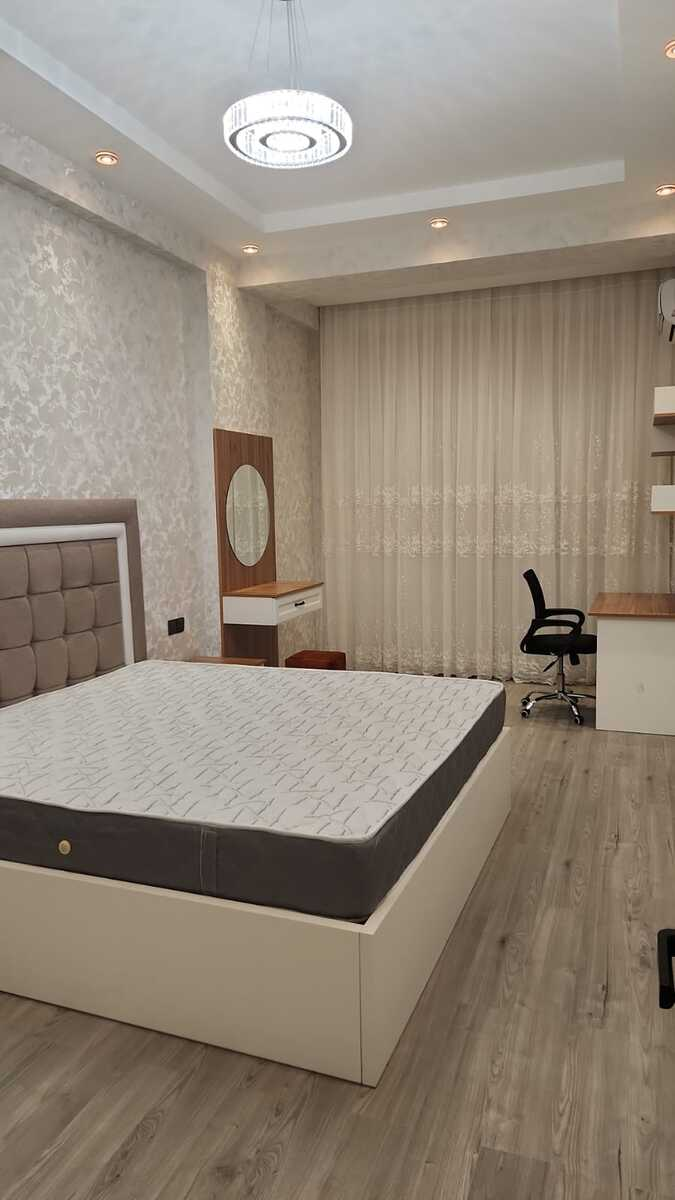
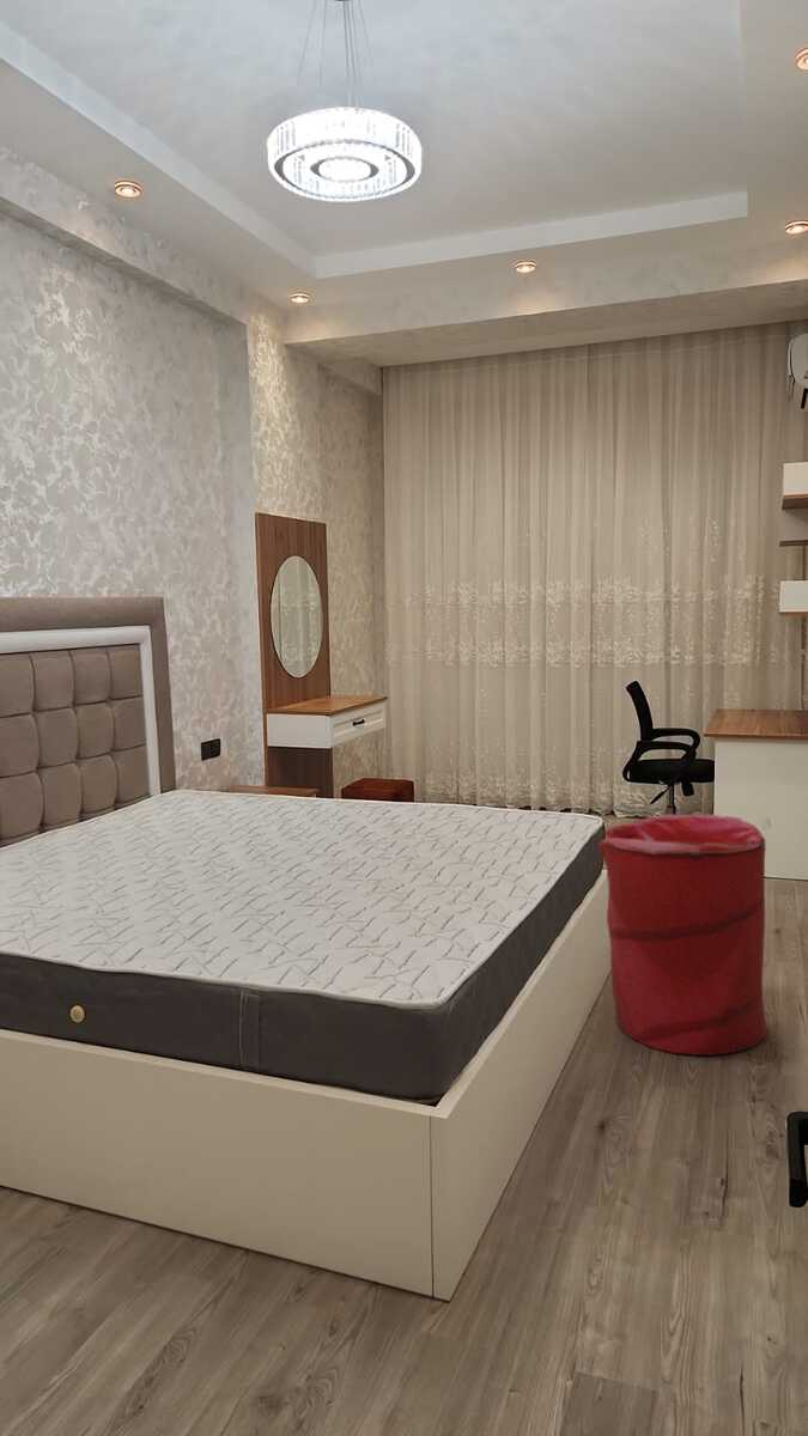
+ laundry hamper (682, 924)
